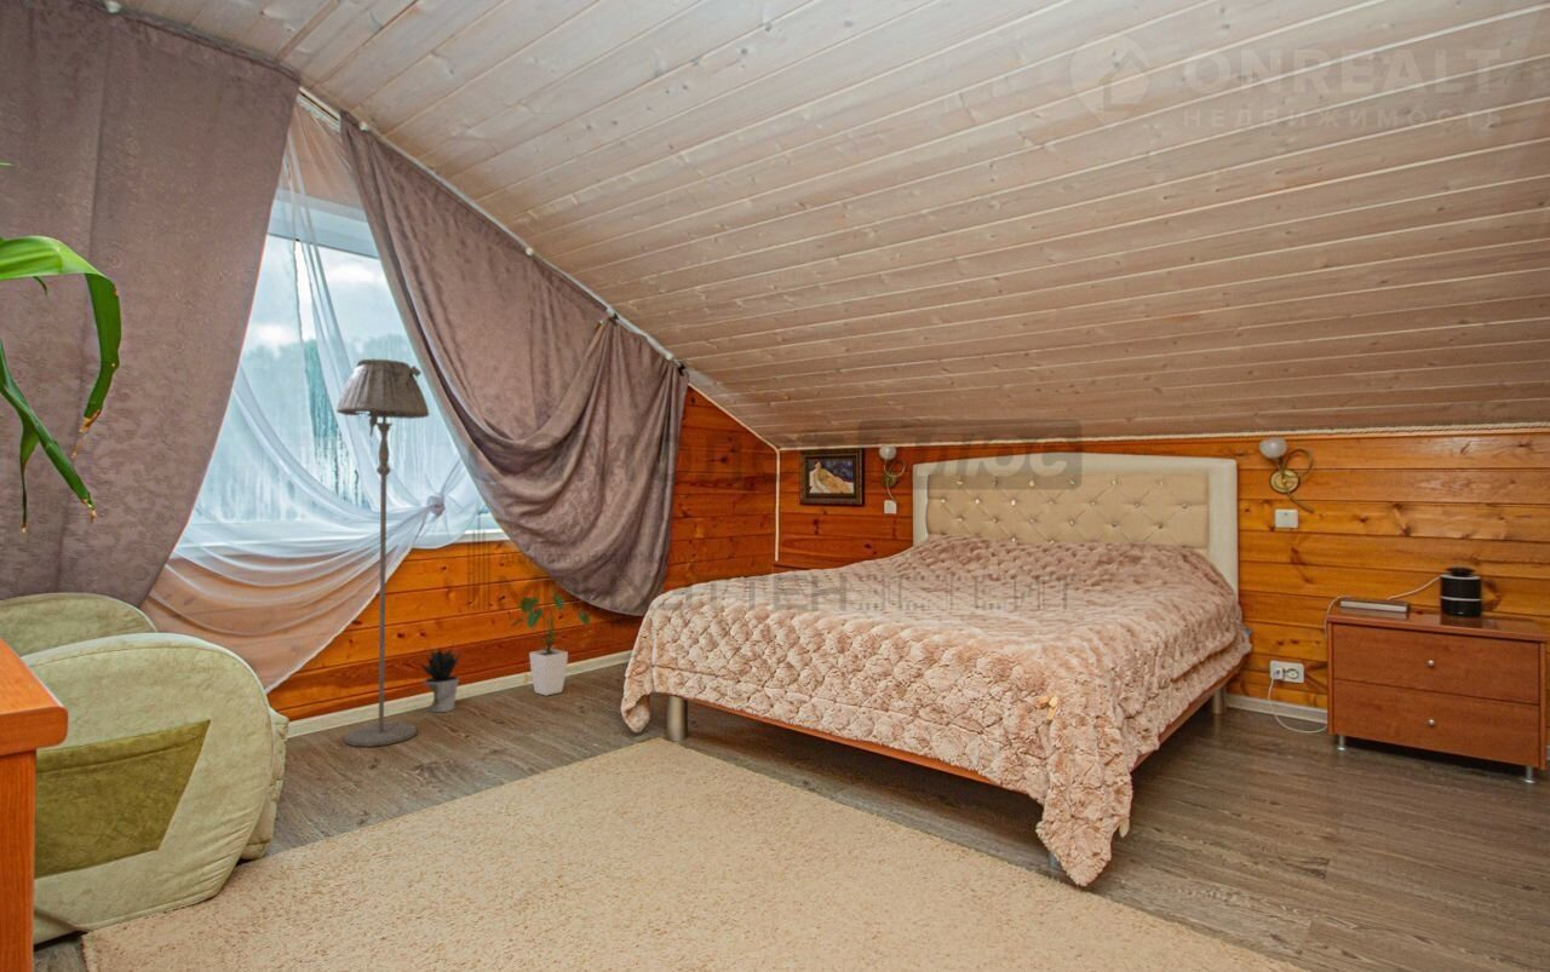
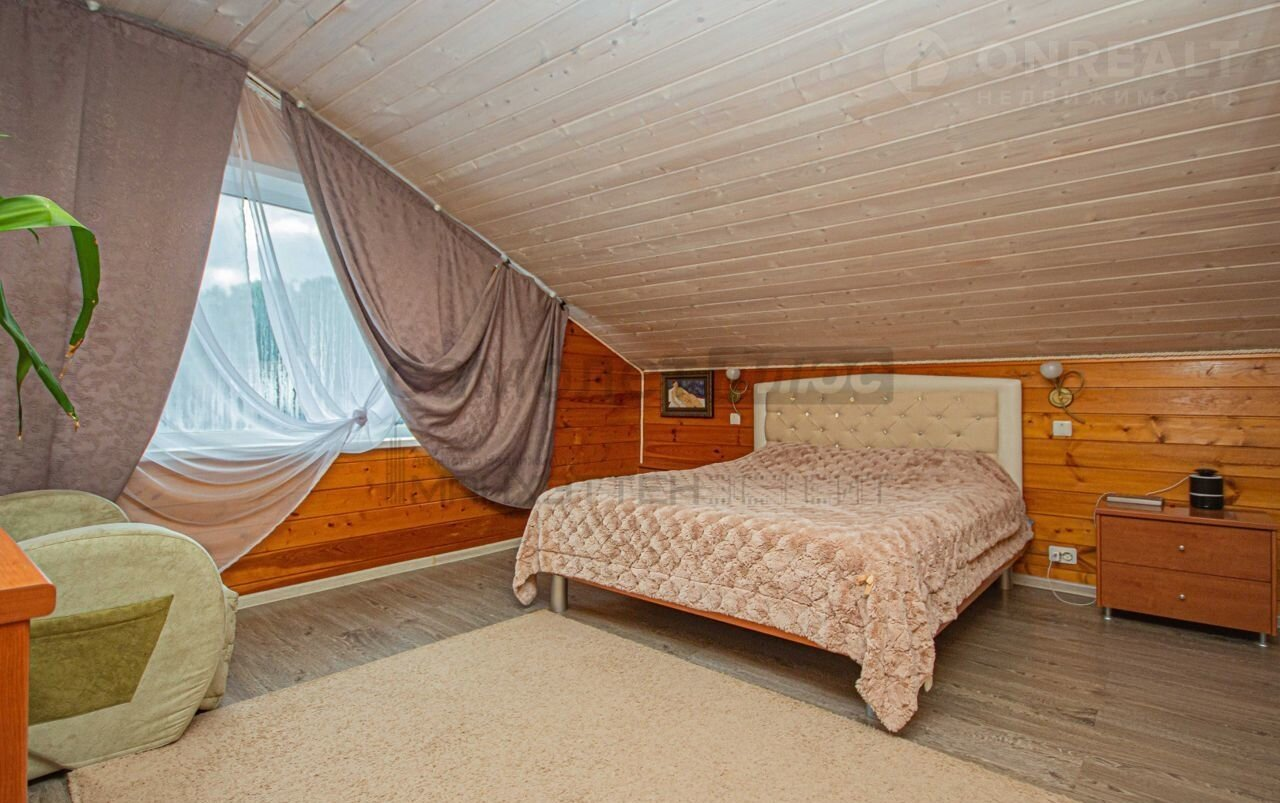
- floor lamp (381, 548)
- potted plant (441, 675)
- house plant (555, 640)
